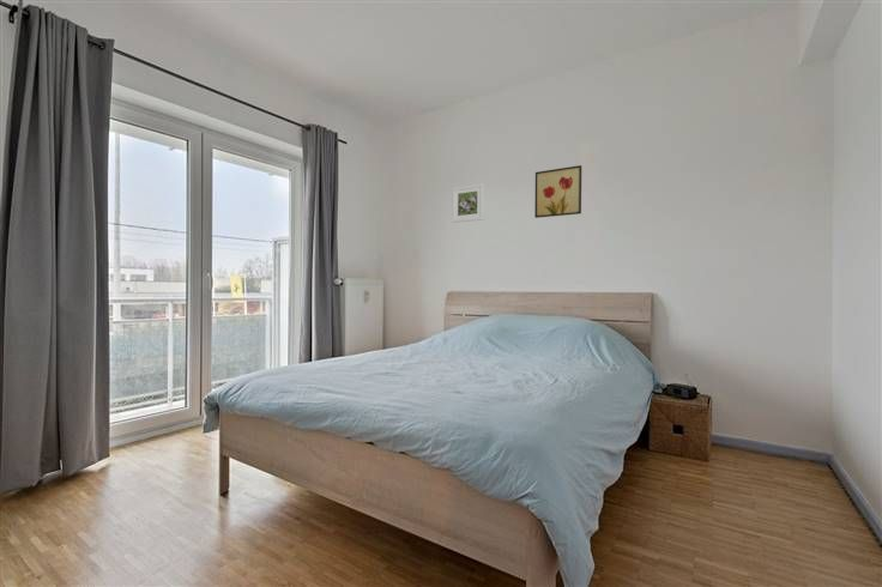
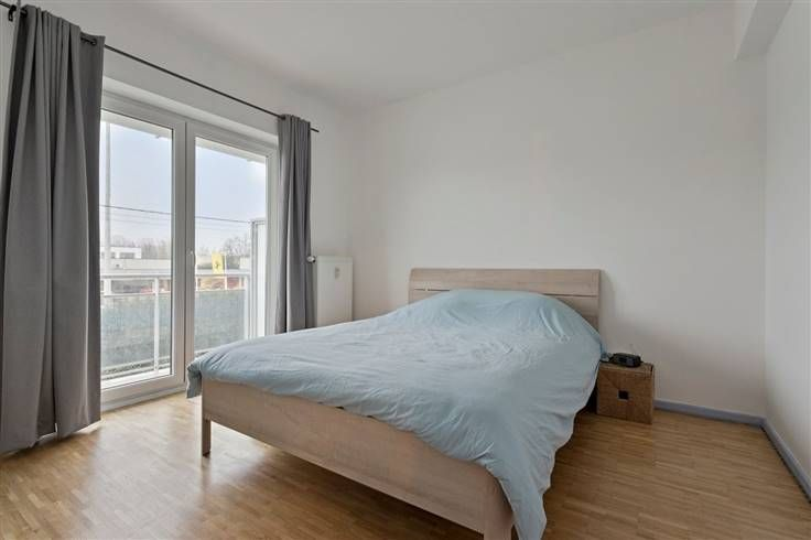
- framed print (467, 202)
- wall art (557, 192)
